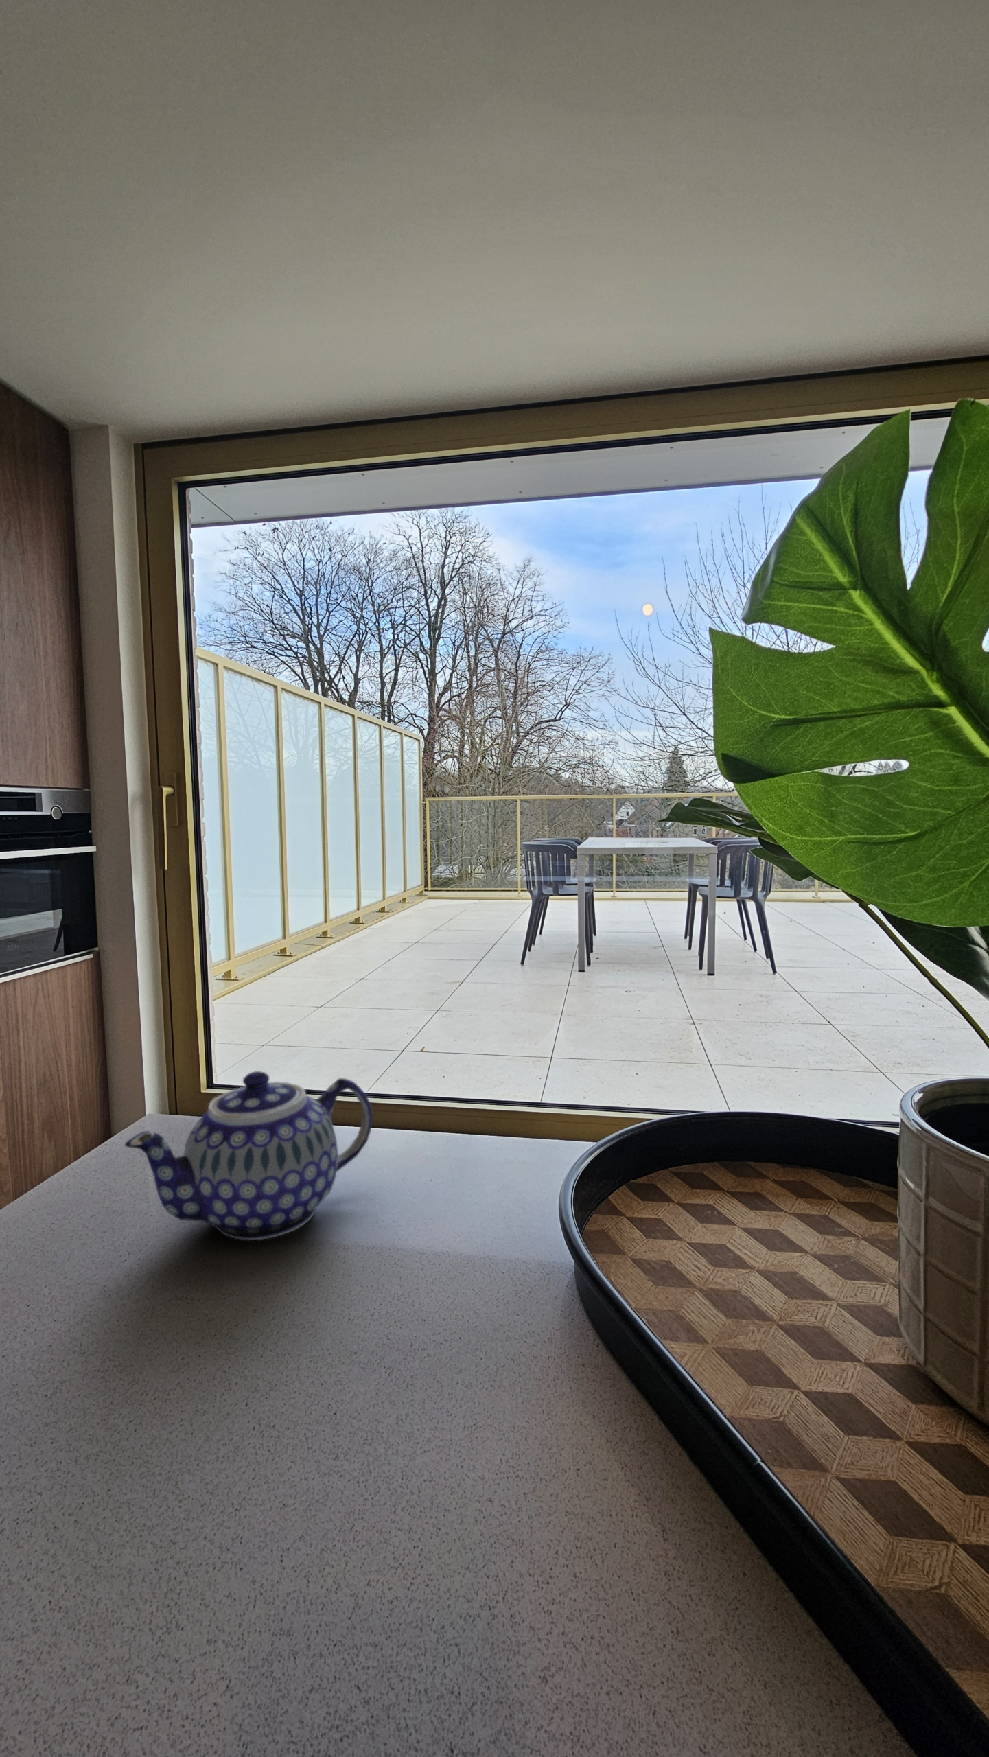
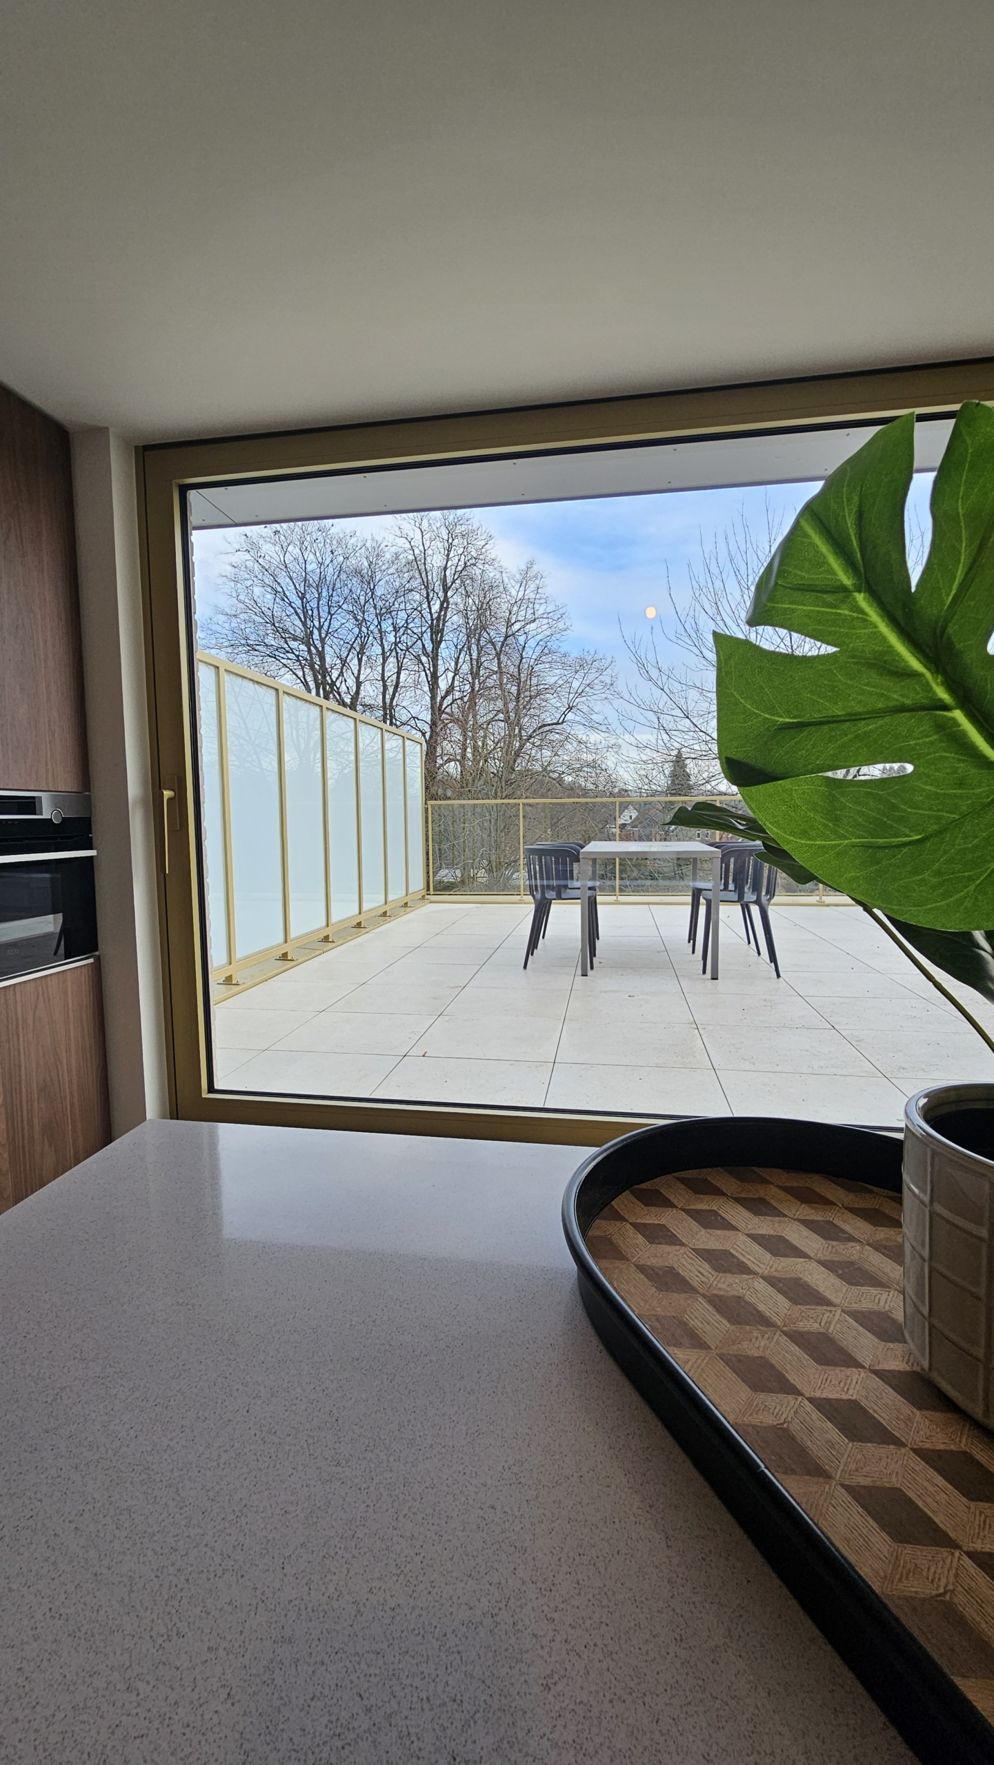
- teapot (261, 1144)
